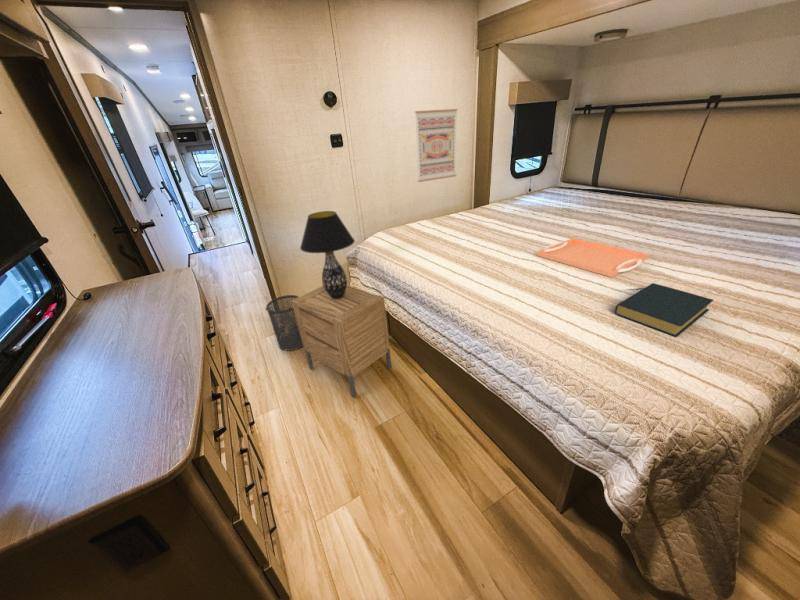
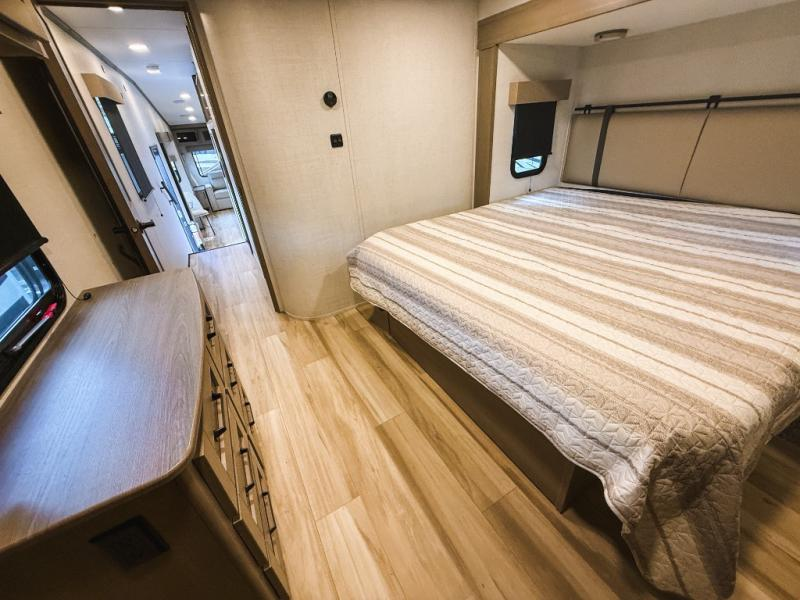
- trash can (289, 322)
- nightstand (344, 336)
- serving tray (589, 255)
- table lamp (330, 257)
- wall art (437, 146)
- hardback book (662, 306)
